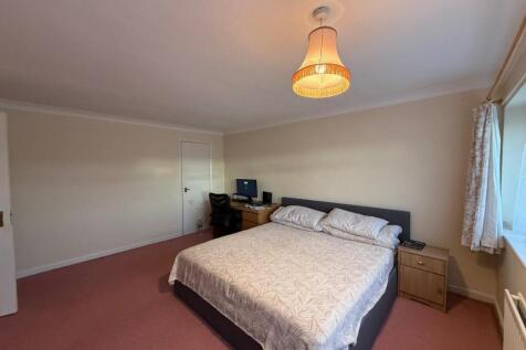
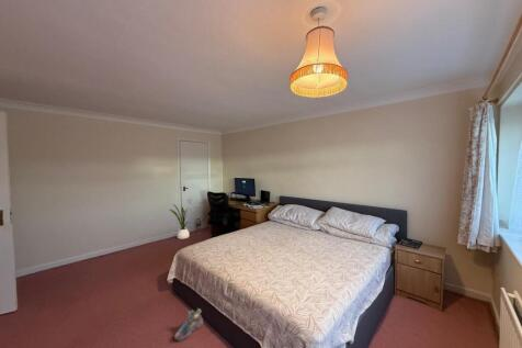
+ house plant (181, 220)
+ shoe (189, 321)
